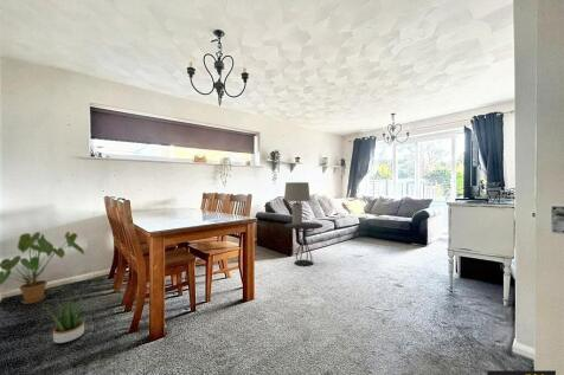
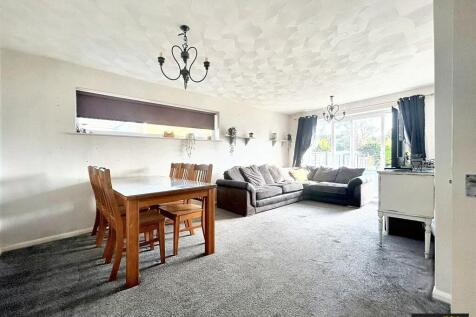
- house plant (40, 263)
- lamp (296, 203)
- potted plant (69, 318)
- side table (302, 244)
